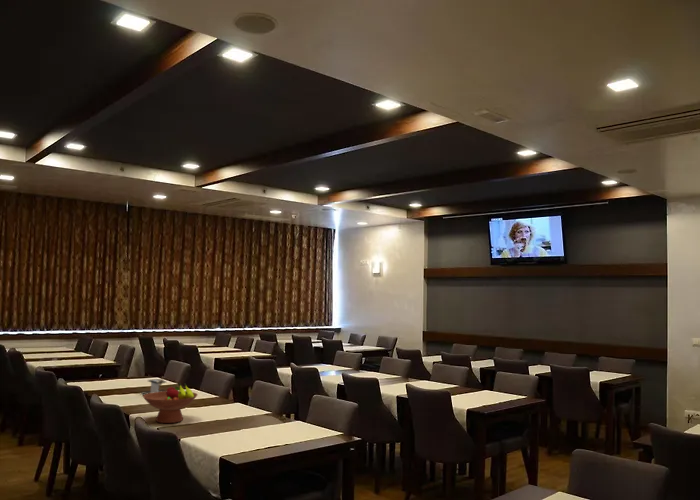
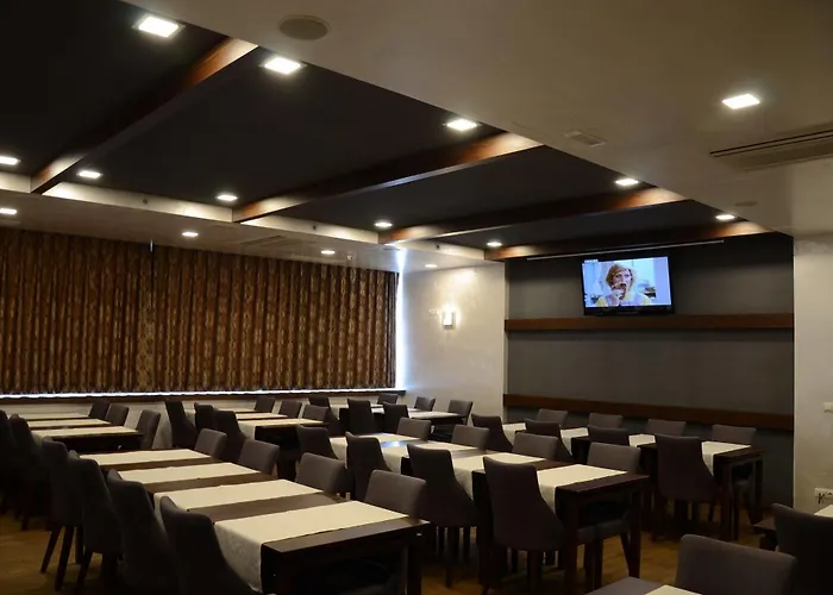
- fruit bowl (170, 403)
- architectural model (156, 384)
